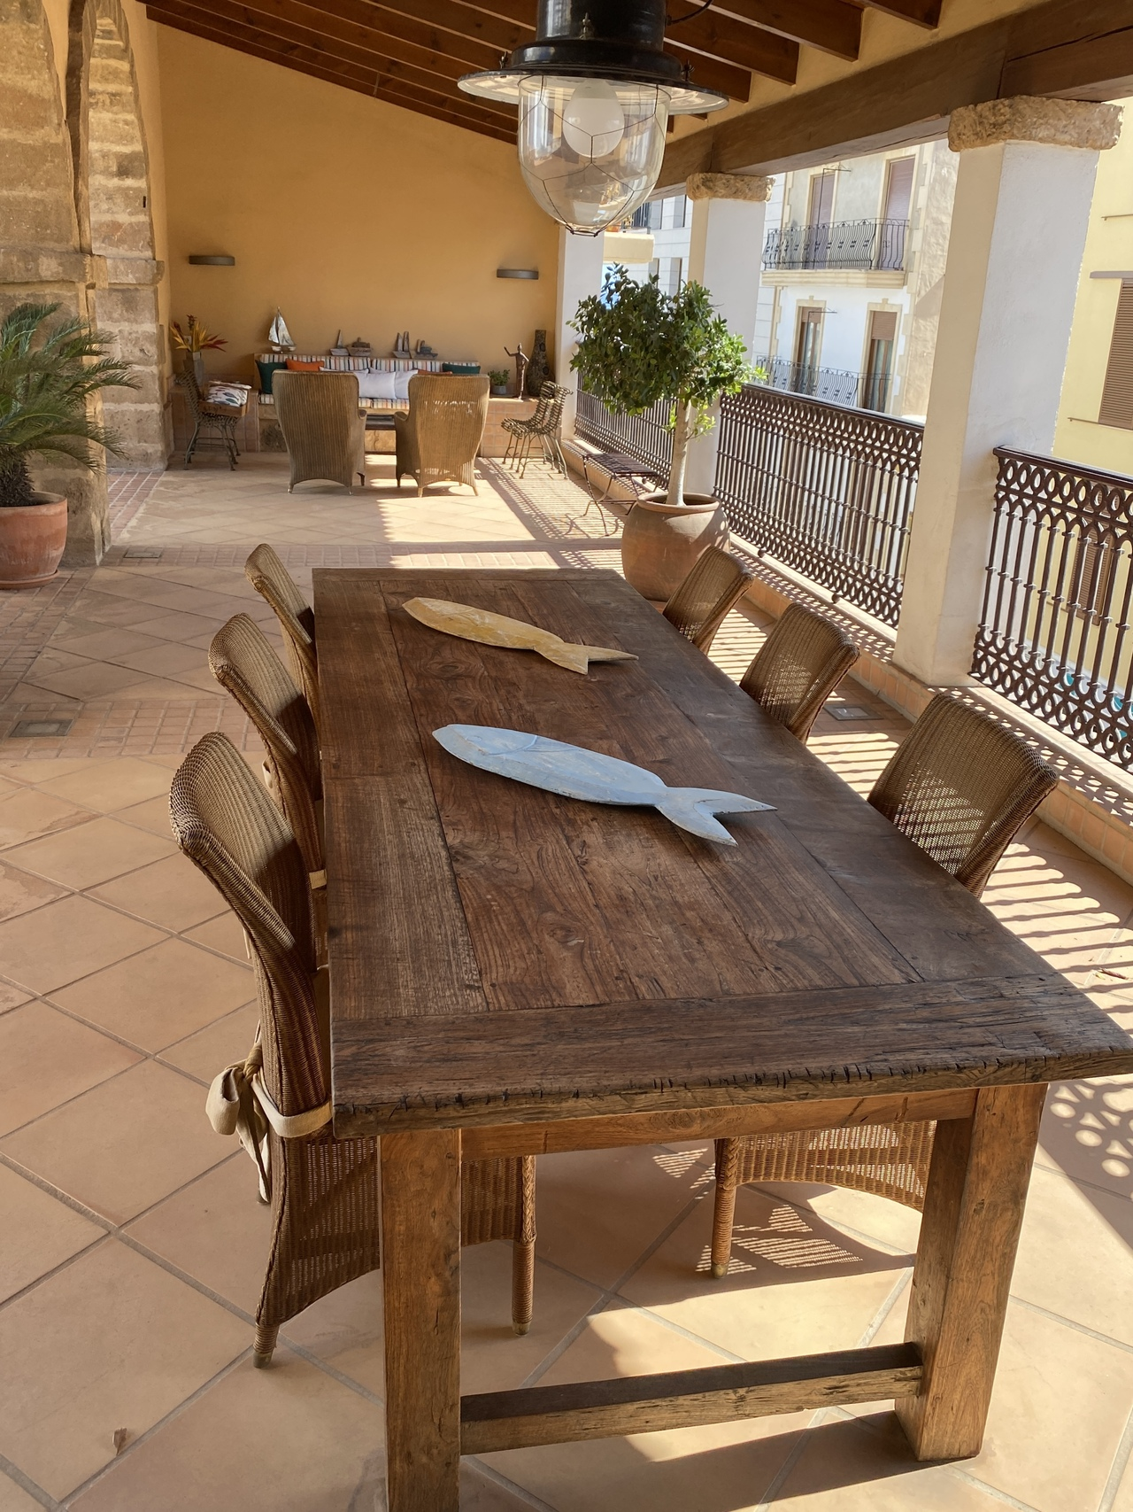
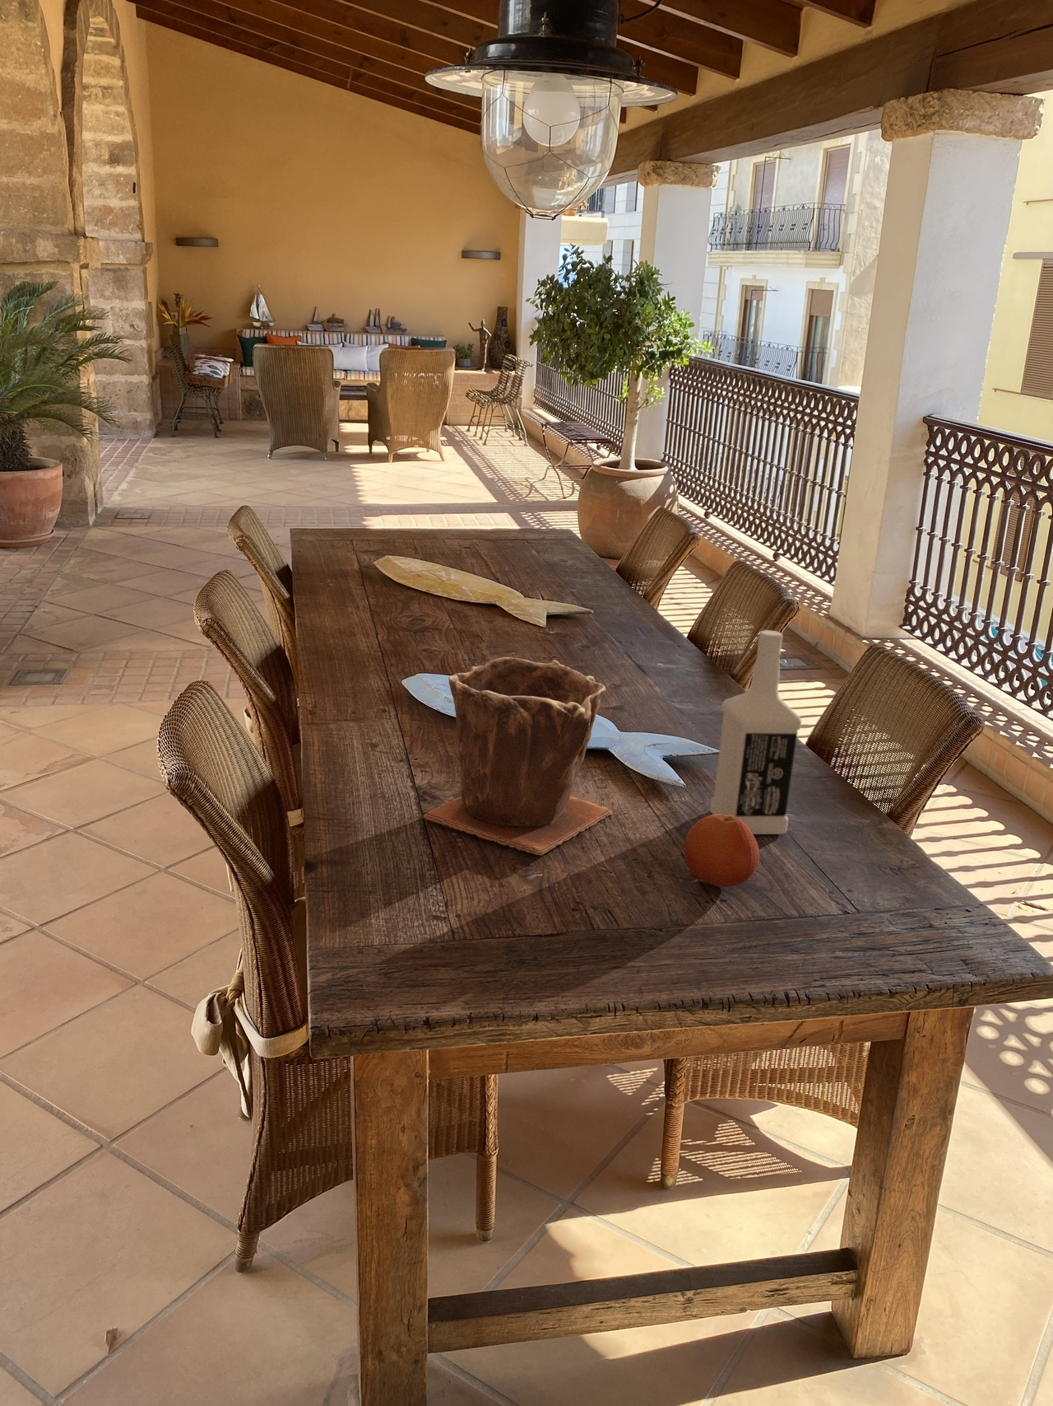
+ plant pot (523, 746)
+ vodka (759, 728)
+ fruit (721, 848)
